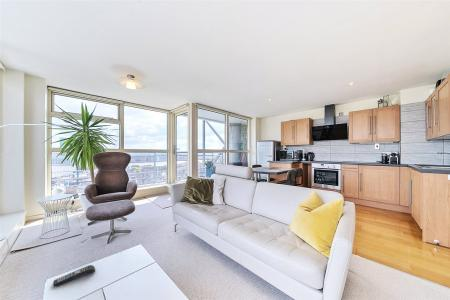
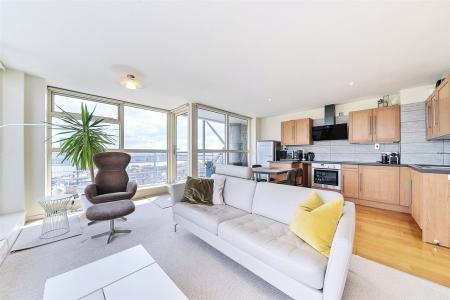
- remote control (75, 274)
